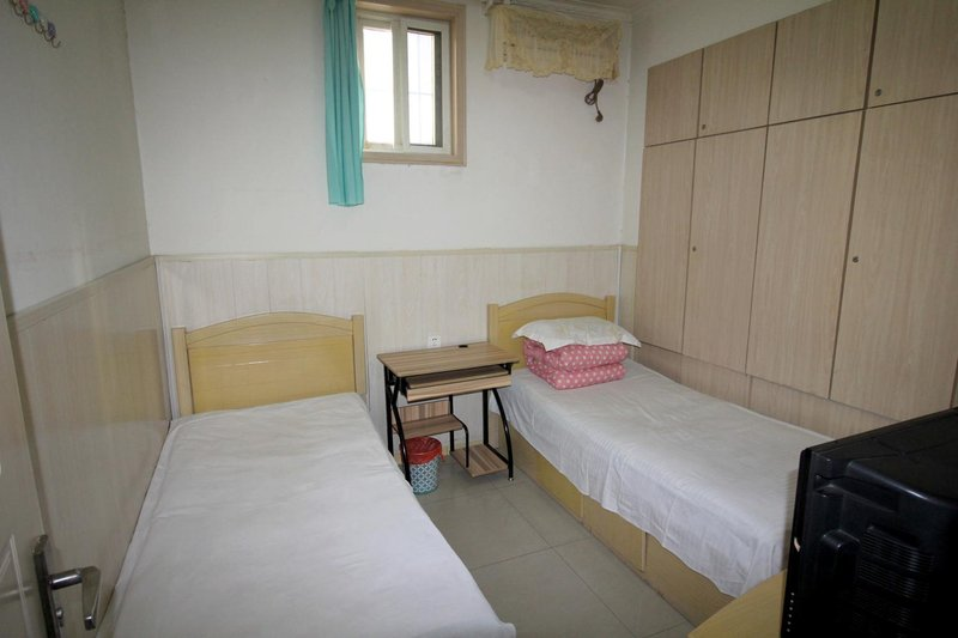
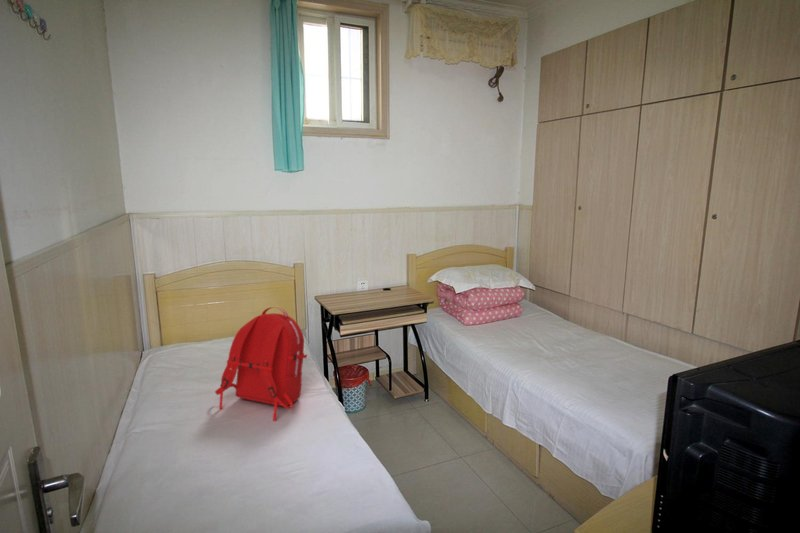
+ backpack (265, 356)
